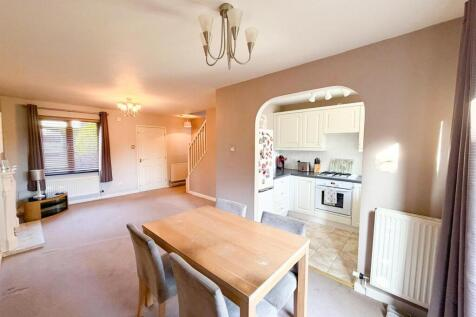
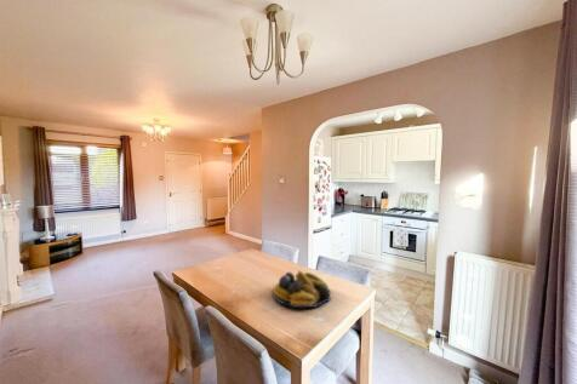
+ fruit bowl (301, 283)
